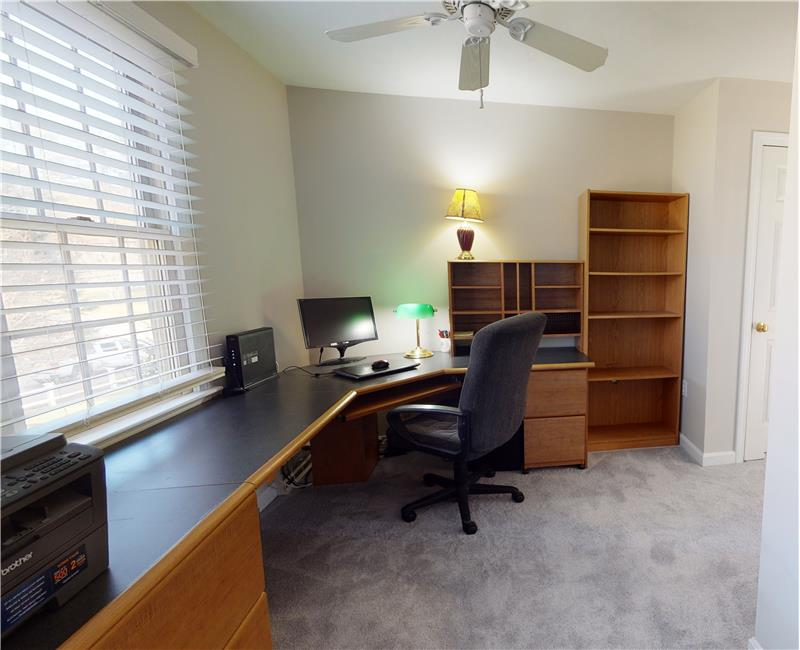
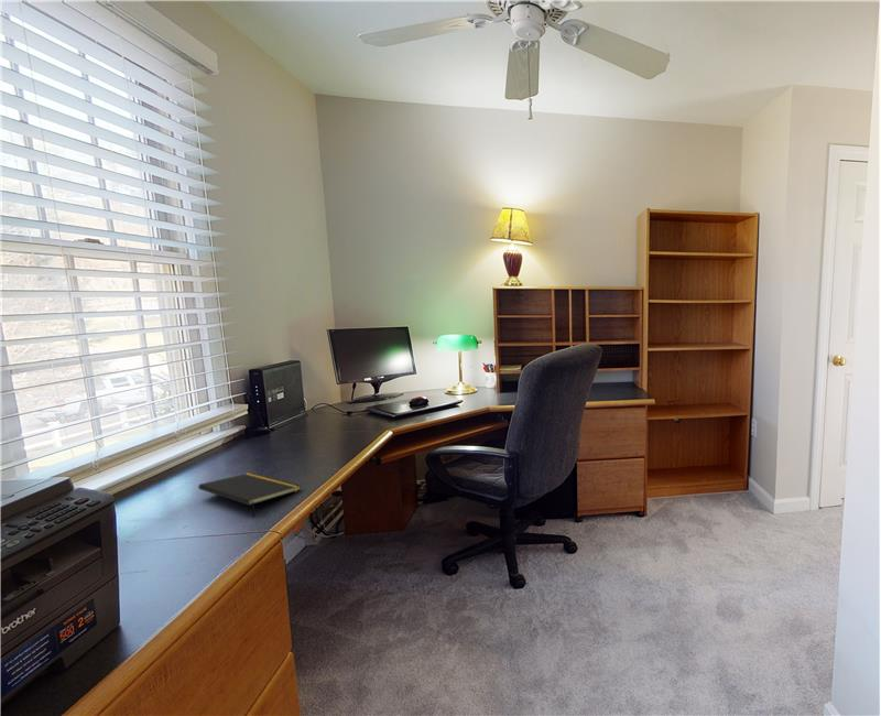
+ notepad (250, 487)
